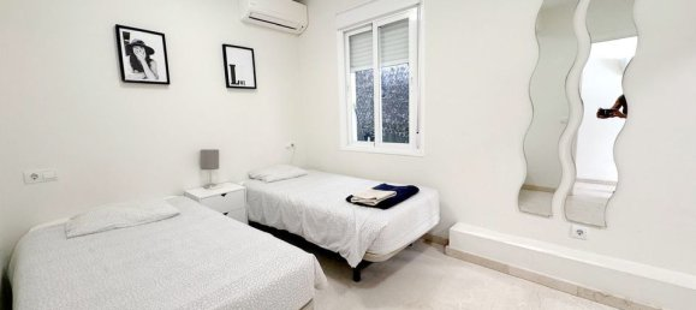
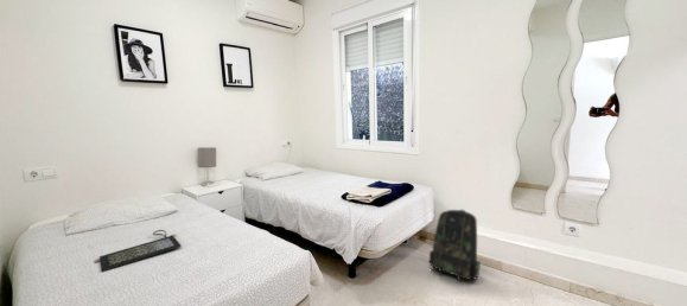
+ backpack (457, 240)
+ clutch bag (145, 249)
